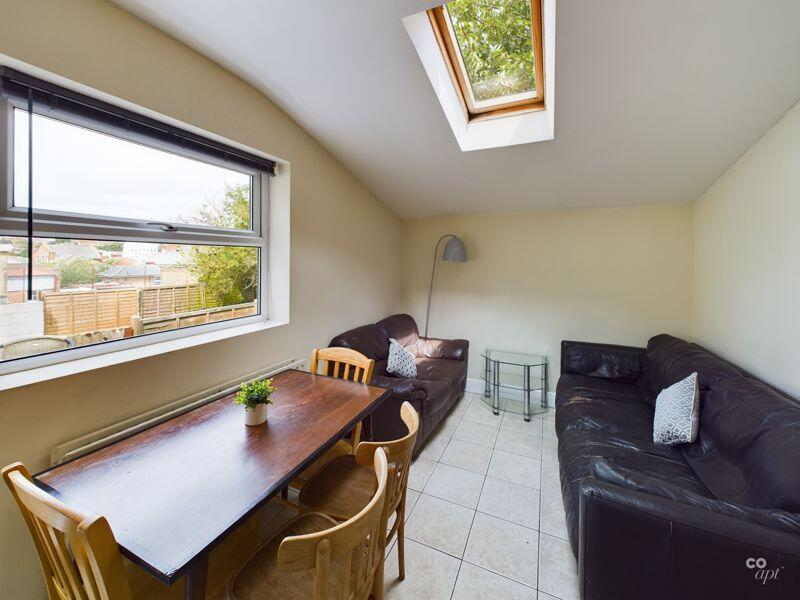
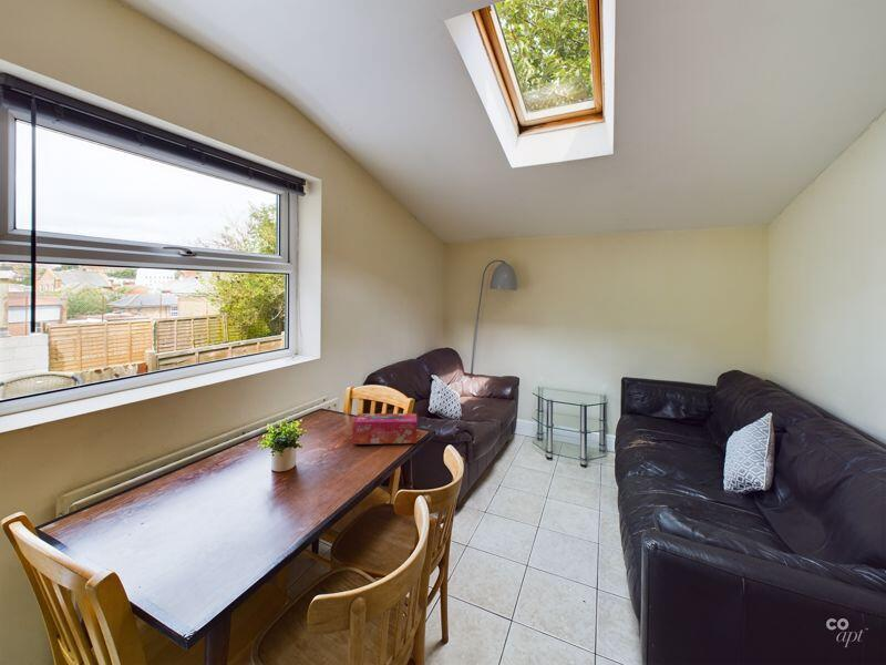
+ tissue box (385, 428)
